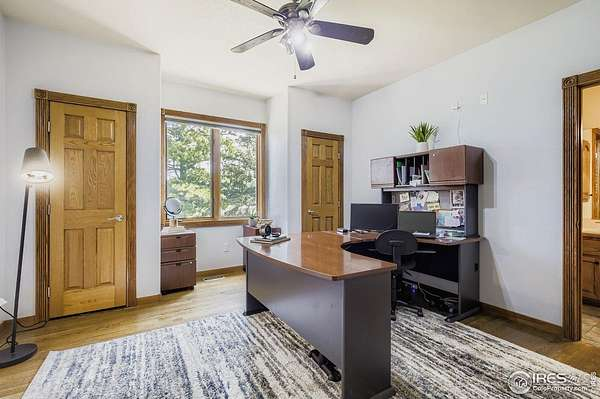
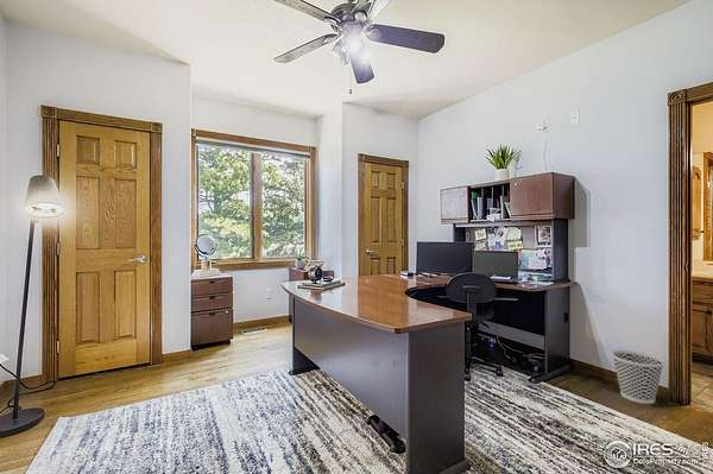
+ wastebasket (637, 377)
